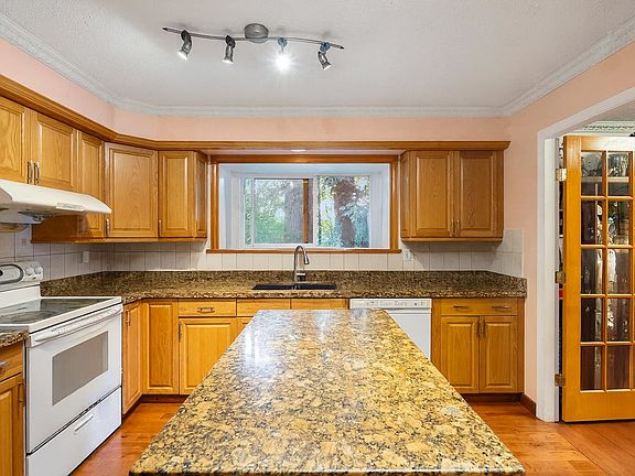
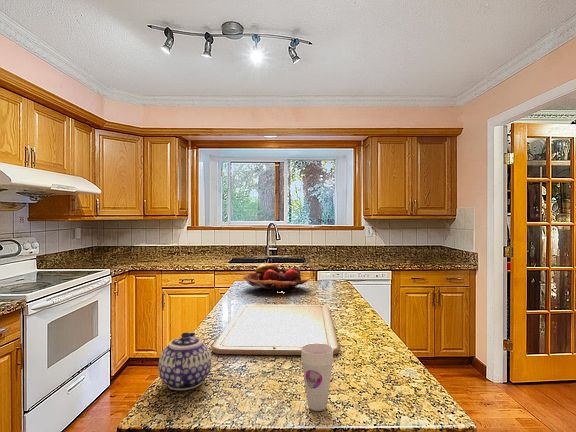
+ fruit basket (274, 276)
+ chopping board (280, 324)
+ cup (317, 377)
+ teapot (185, 357)
